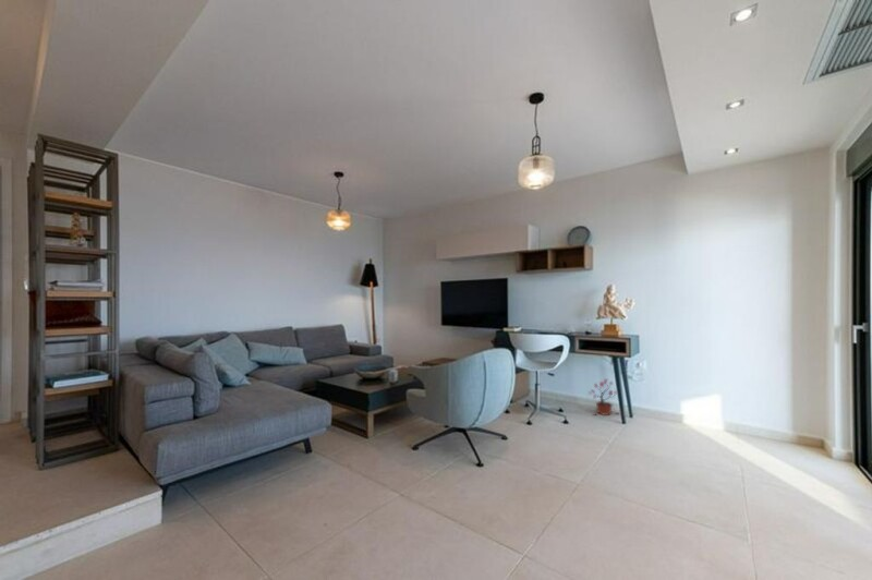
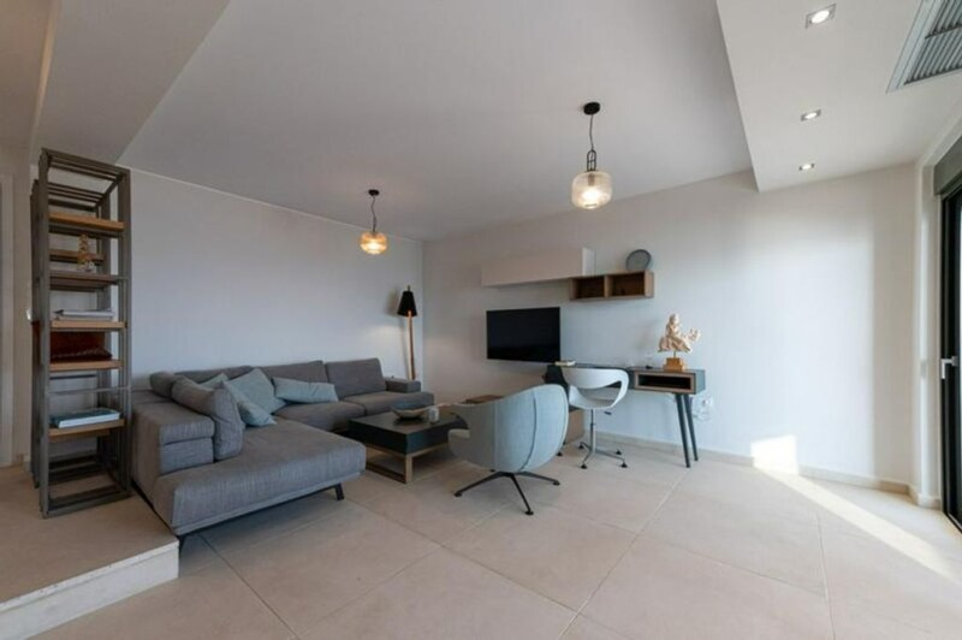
- potted plant (602, 396)
